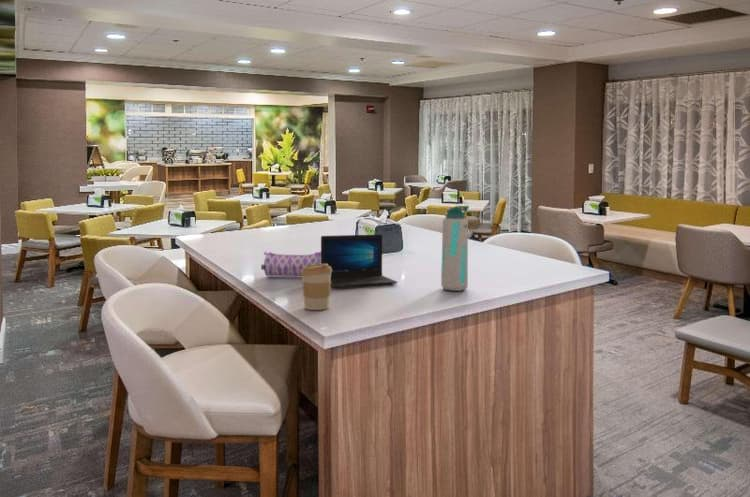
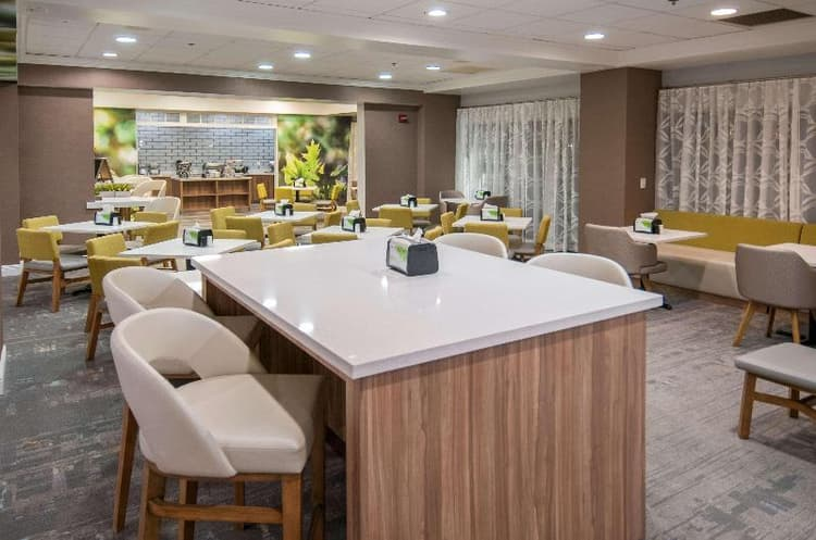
- pencil case (293, 263)
- coffee cup (316, 286)
- laptop (358, 259)
- water bottle (456, 247)
